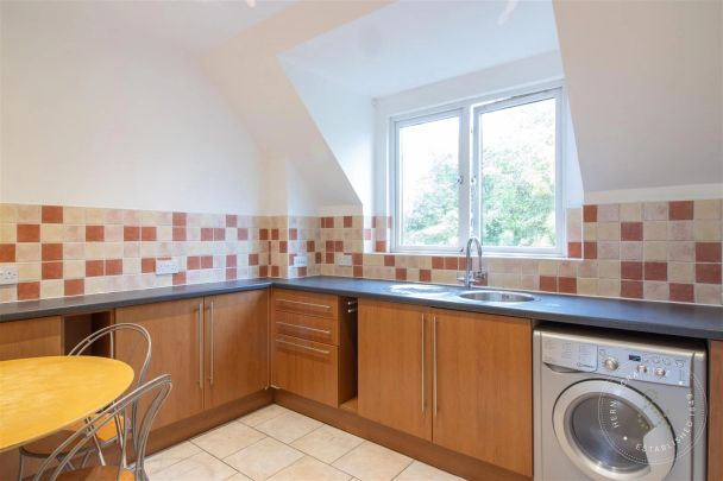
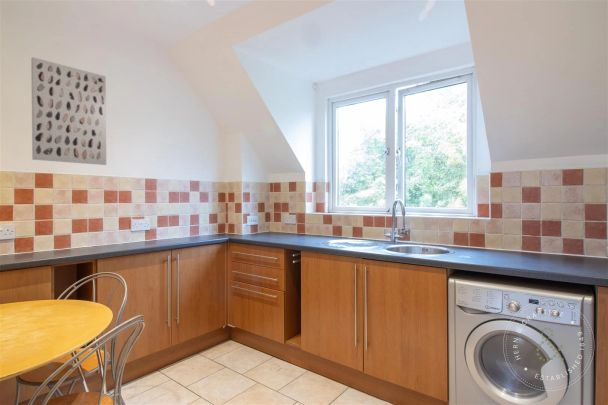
+ wall art (71, 115)
